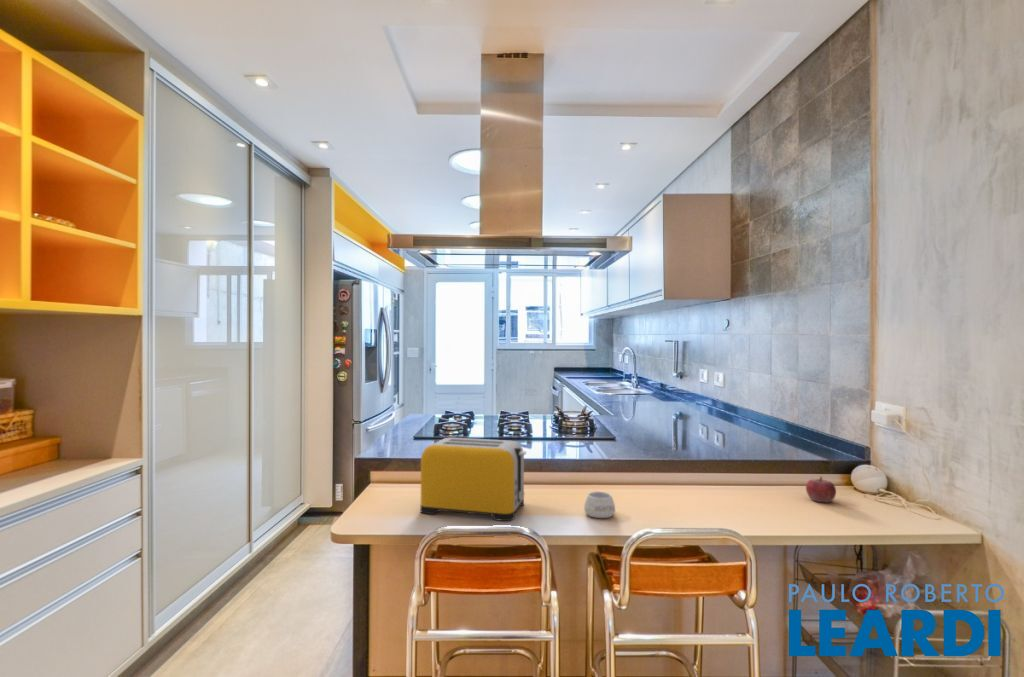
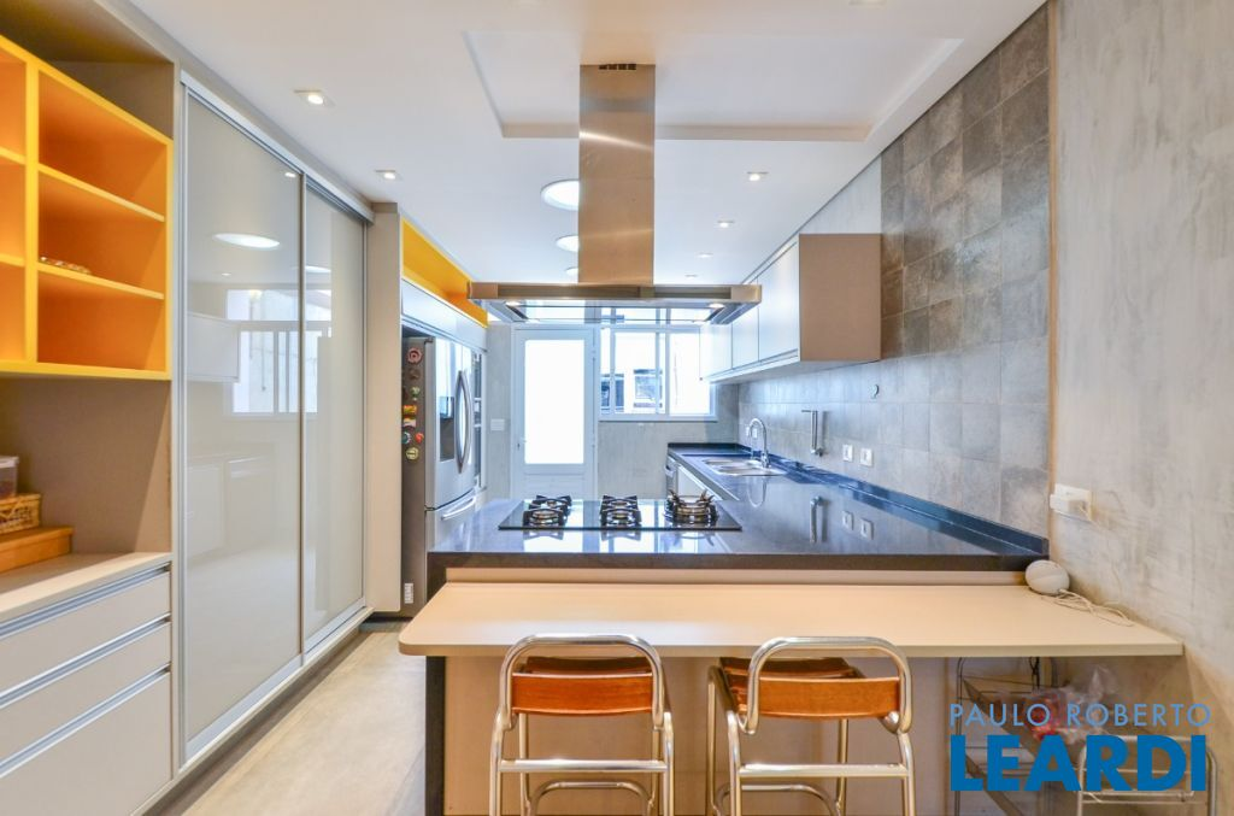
- toaster (476, 475)
- fruit (820, 487)
- mug (599, 503)
